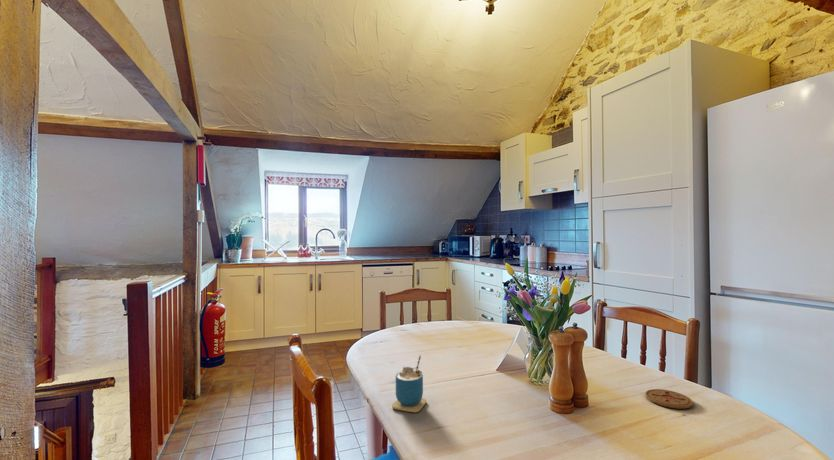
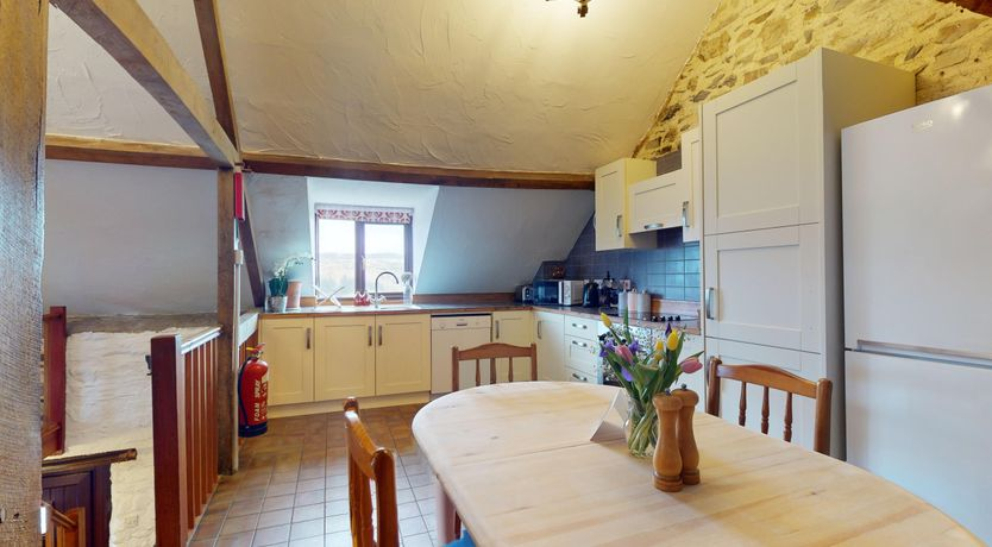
- coaster (668, 398)
- cup (409, 380)
